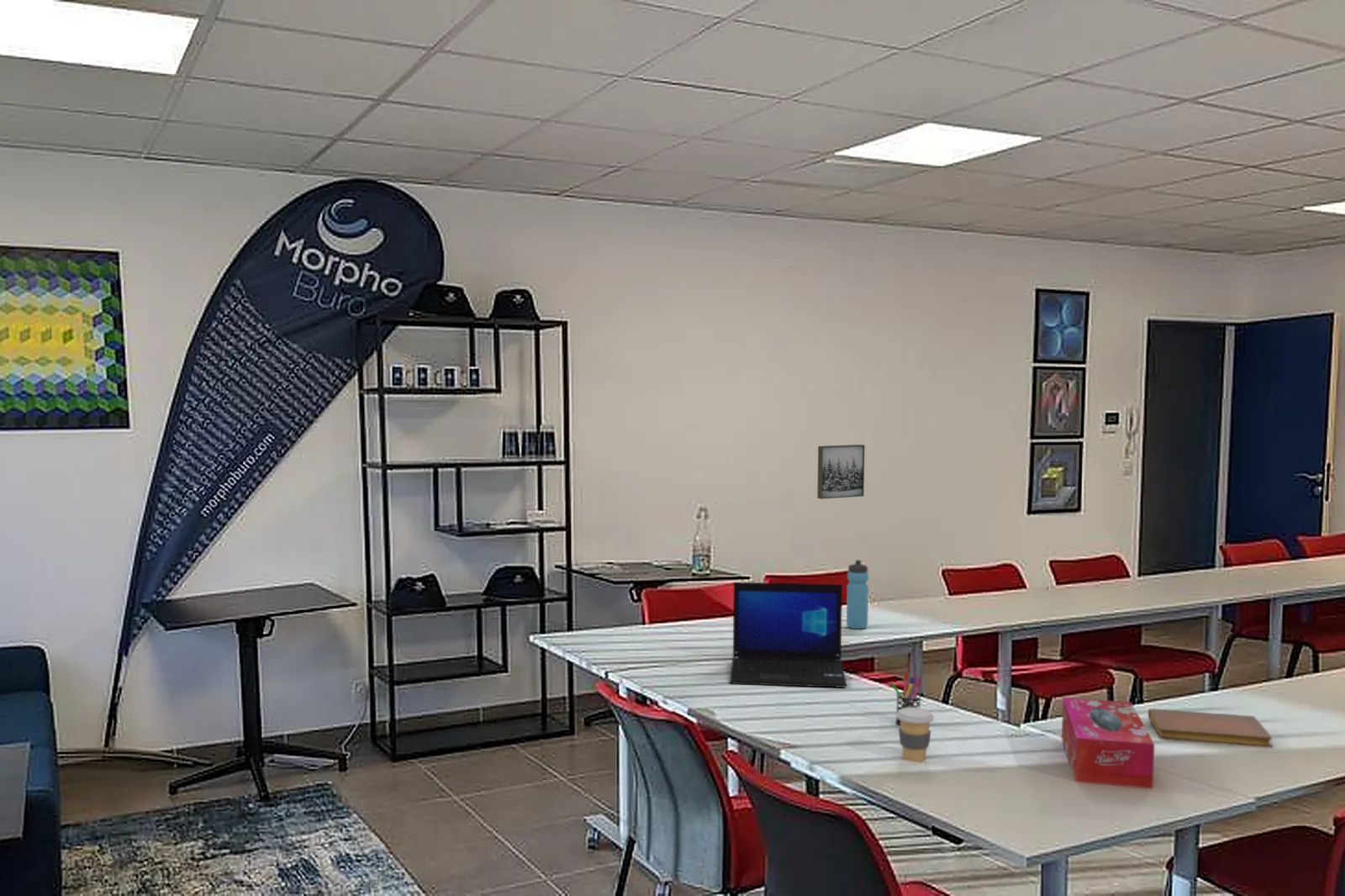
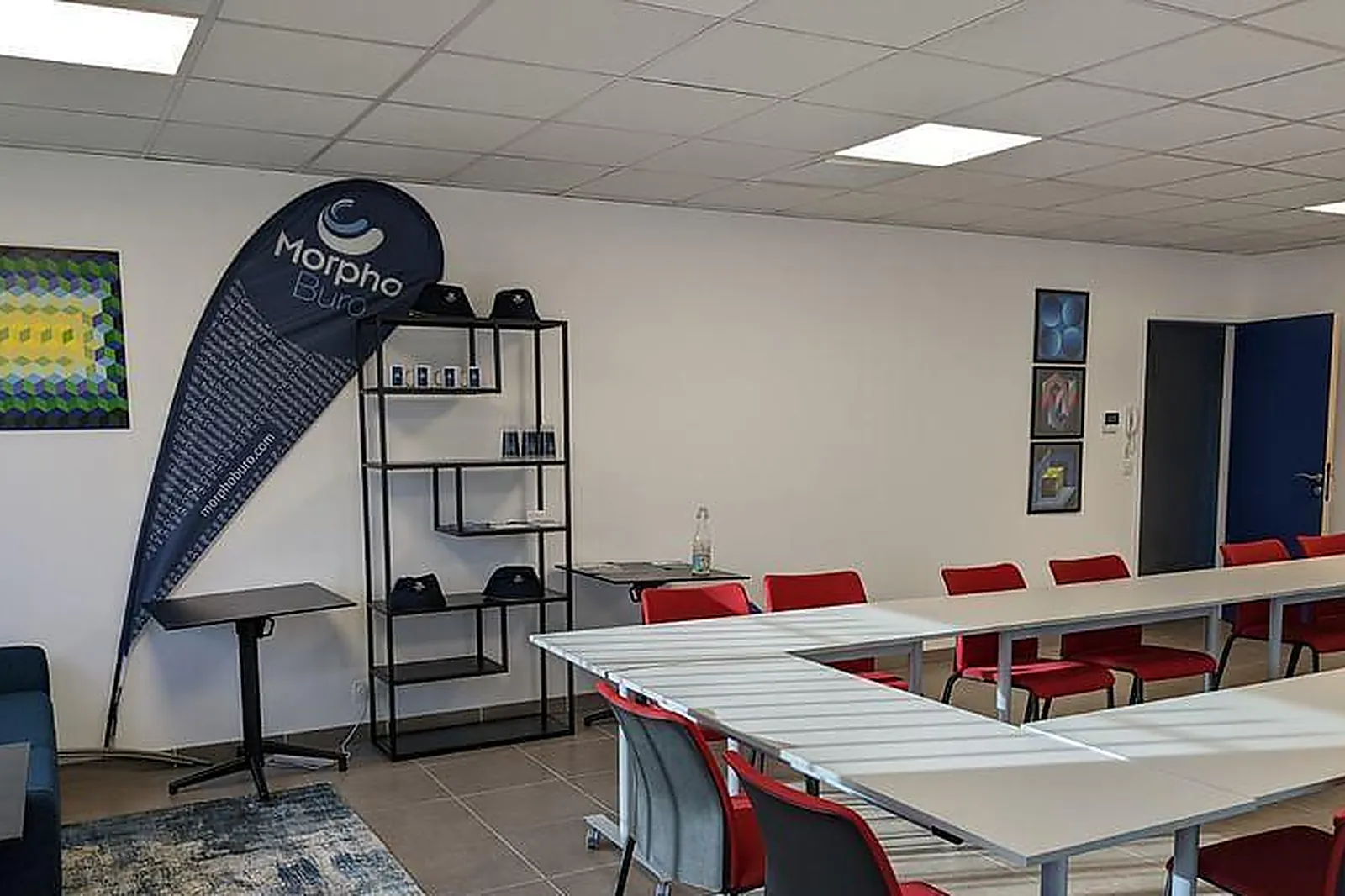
- notebook (1207, 726)
- water bottle (857, 593)
- laptop (788, 633)
- coffee cup (915, 735)
- tissue box (1105, 741)
- wall art (841, 471)
- pen holder (905, 698)
